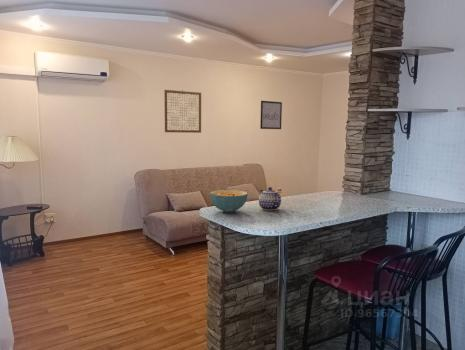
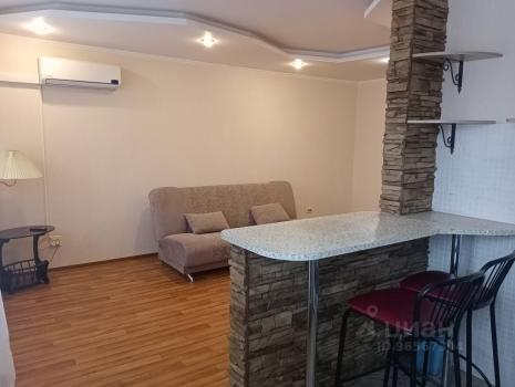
- wall art (271, 115)
- wall art (183, 110)
- cereal bowl (228, 202)
- teapot (269, 198)
